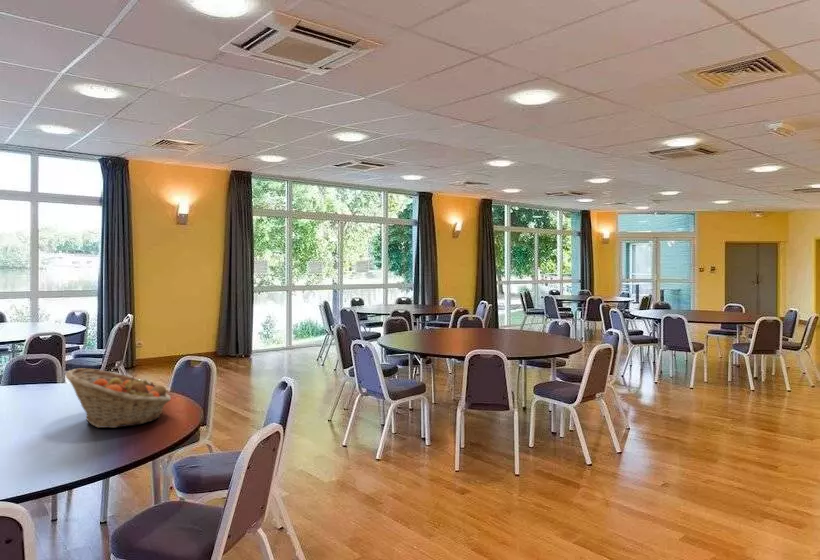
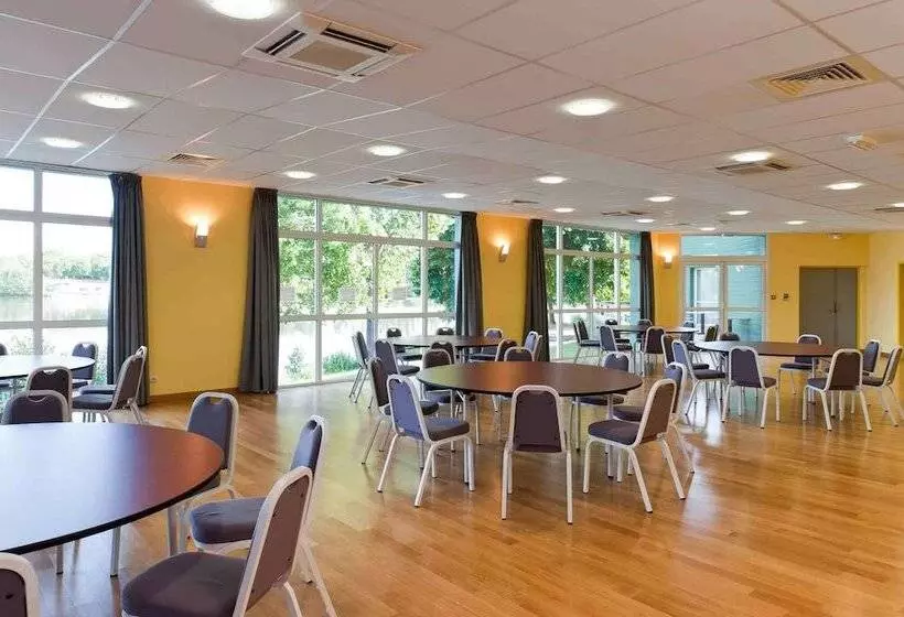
- fruit basket (119, 393)
